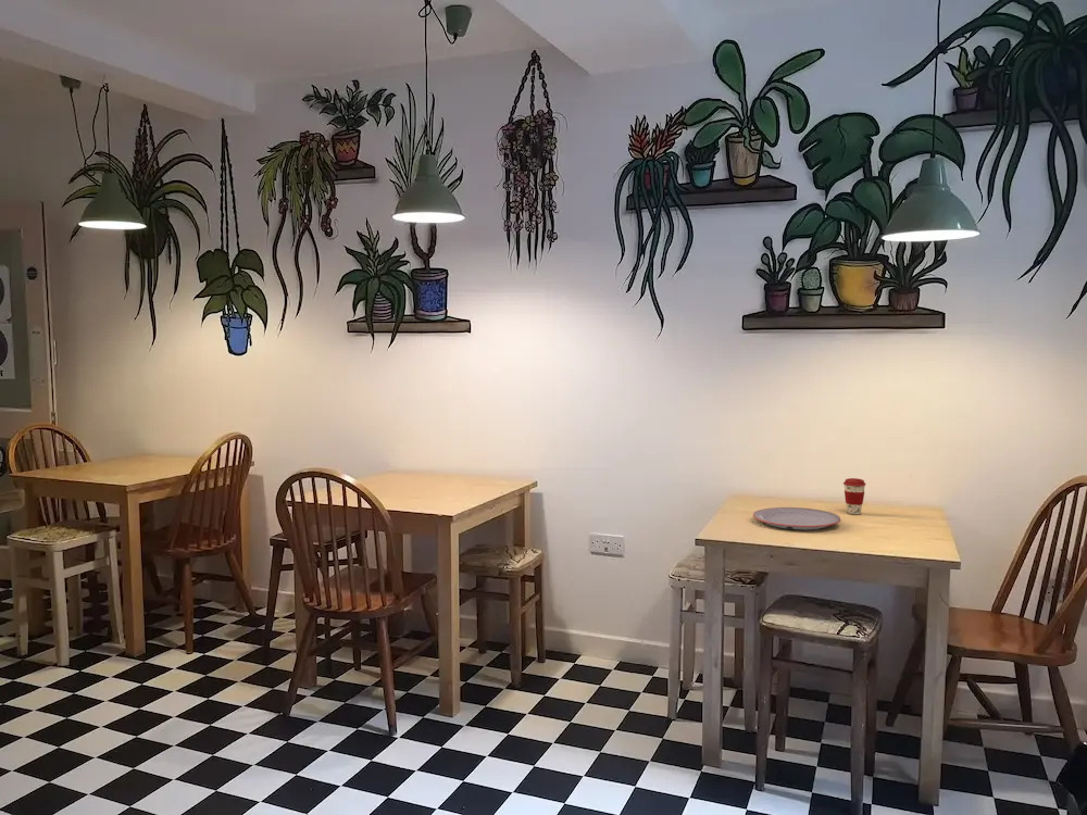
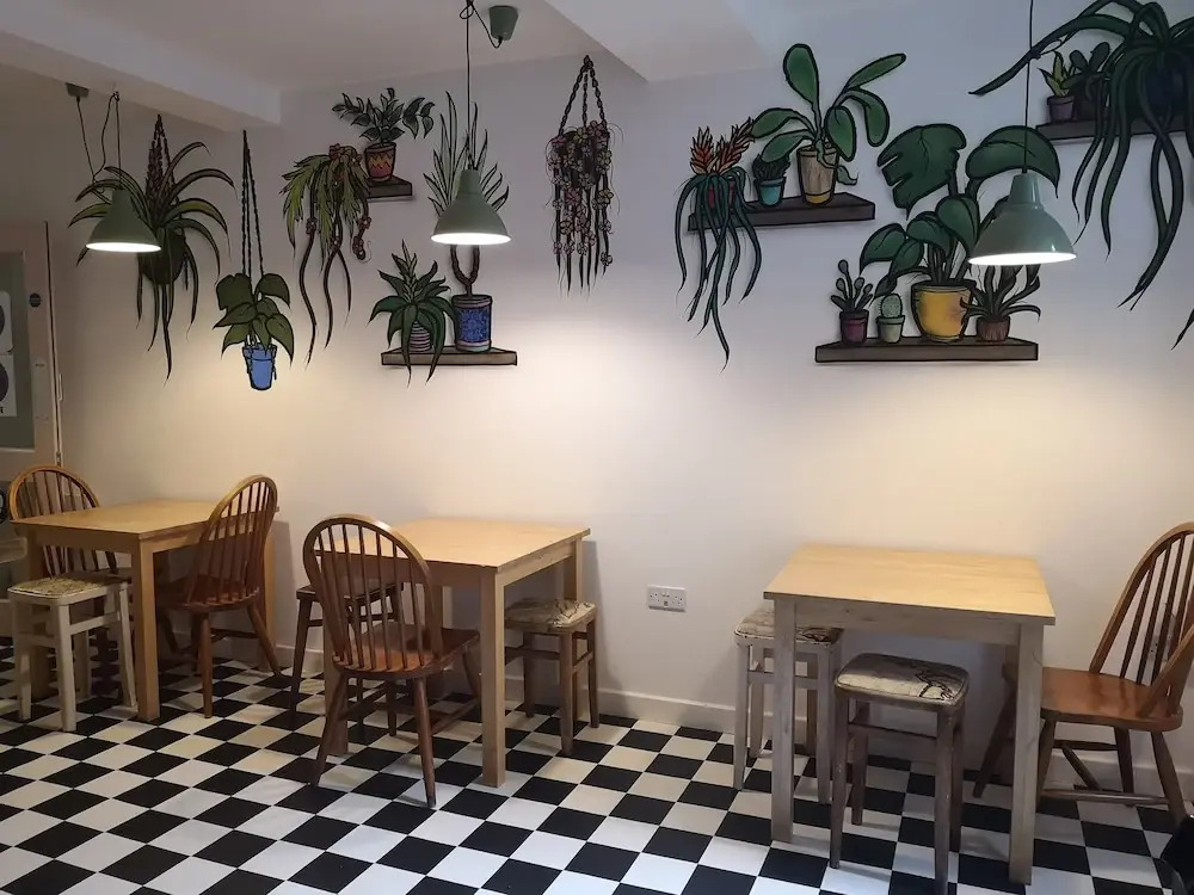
- plate (796, 519)
- coffee cup (853, 496)
